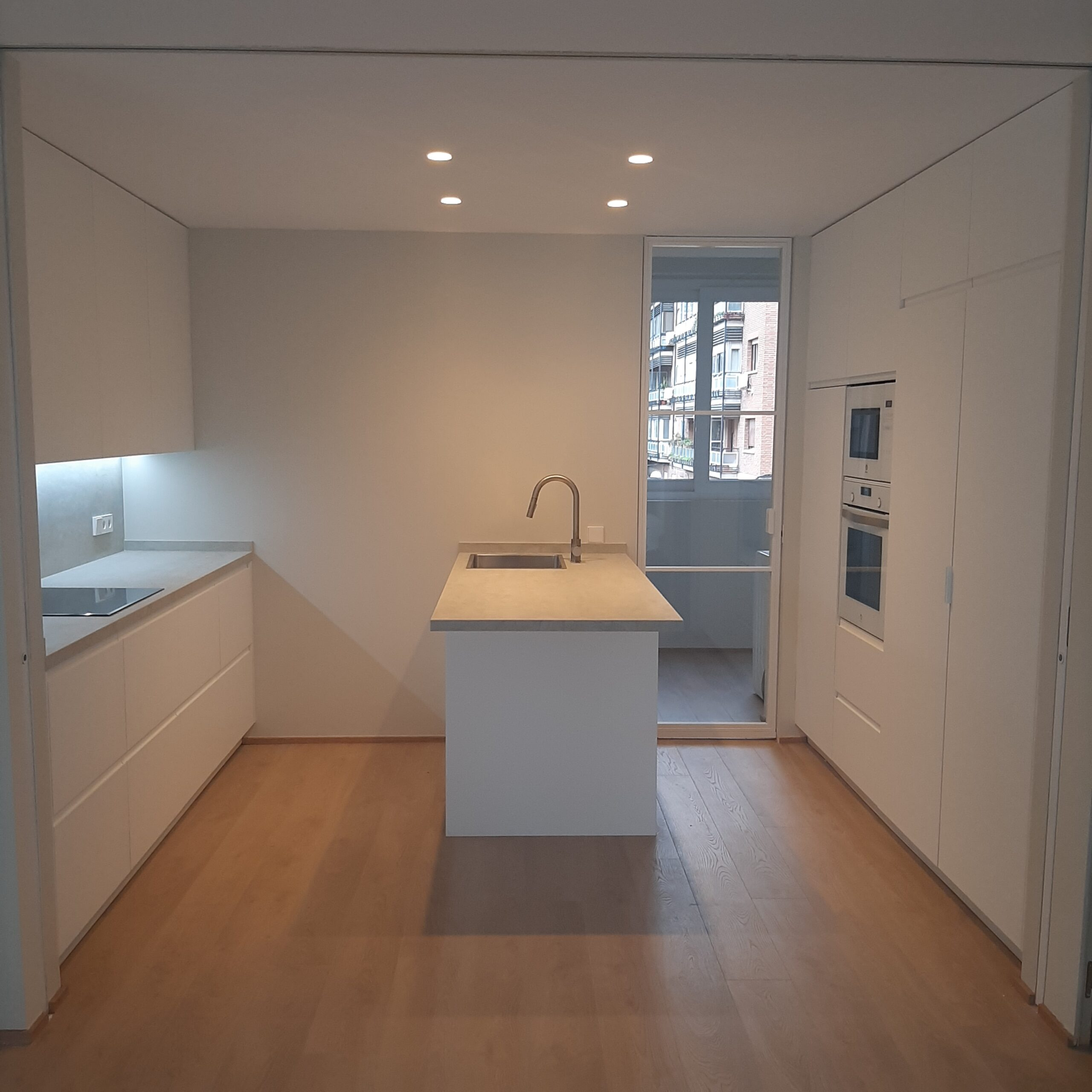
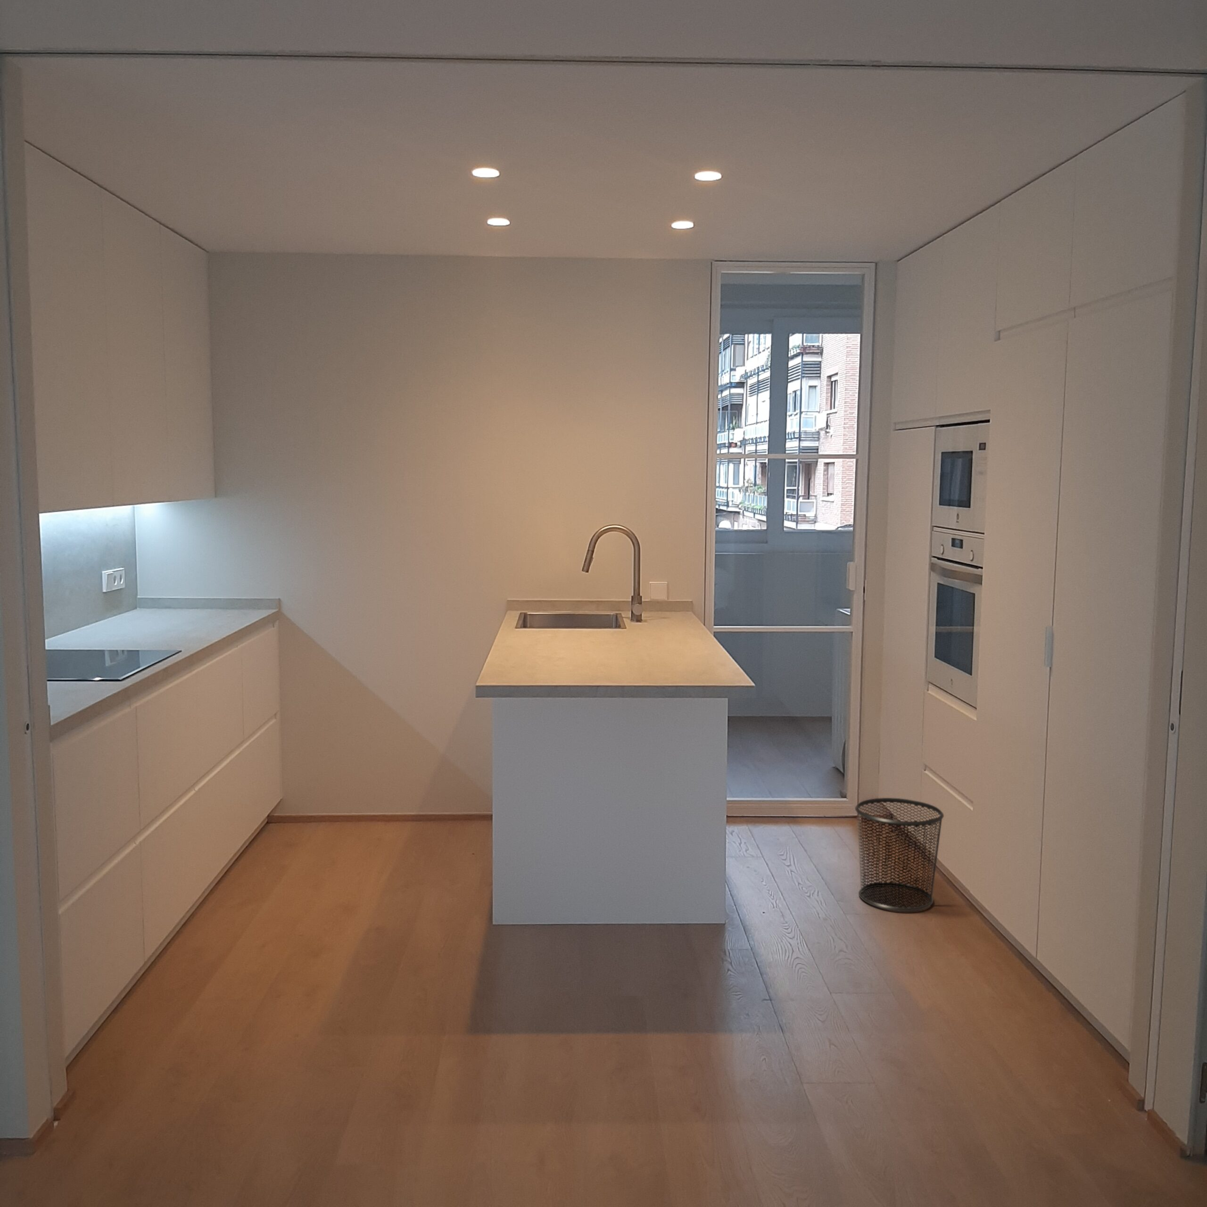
+ waste bin (898, 853)
